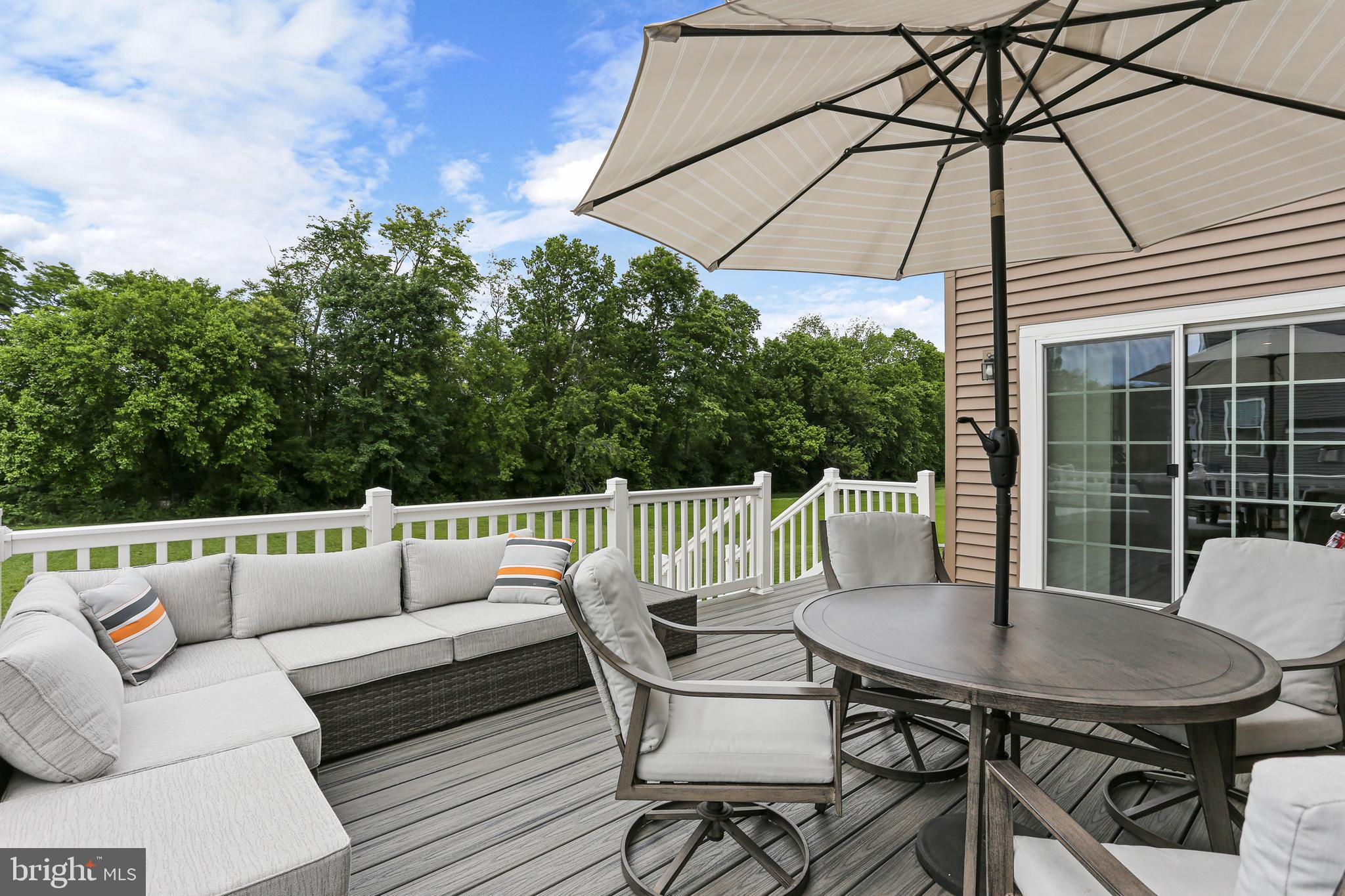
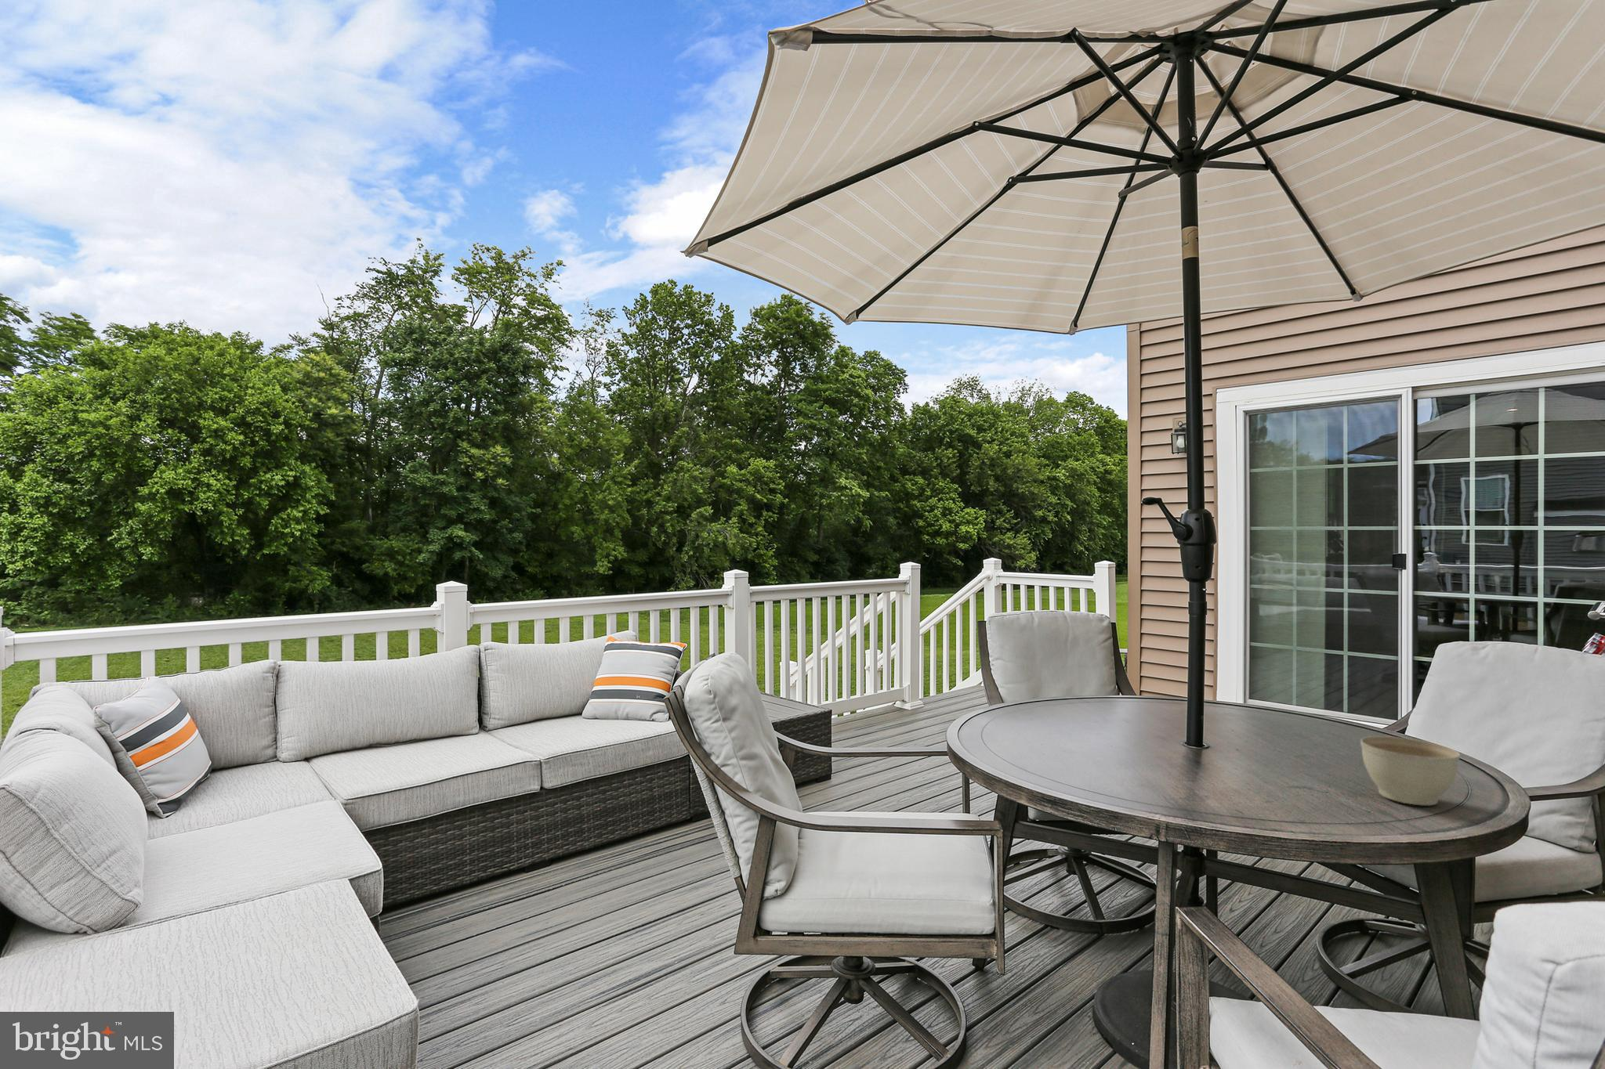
+ planter bowl (1408, 772)
